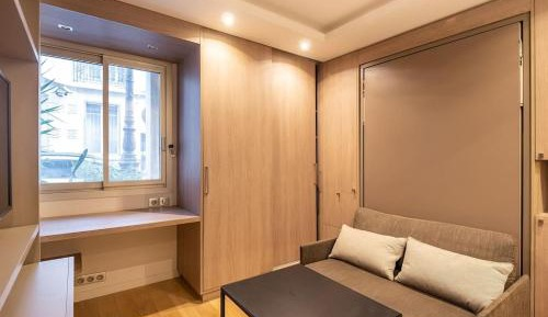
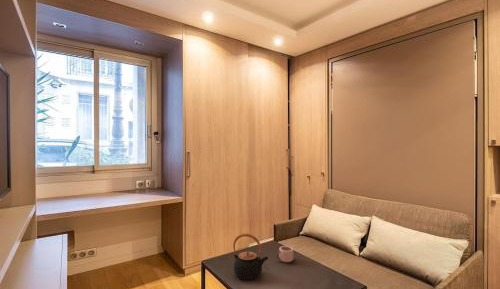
+ mug (284, 254)
+ teapot (250, 254)
